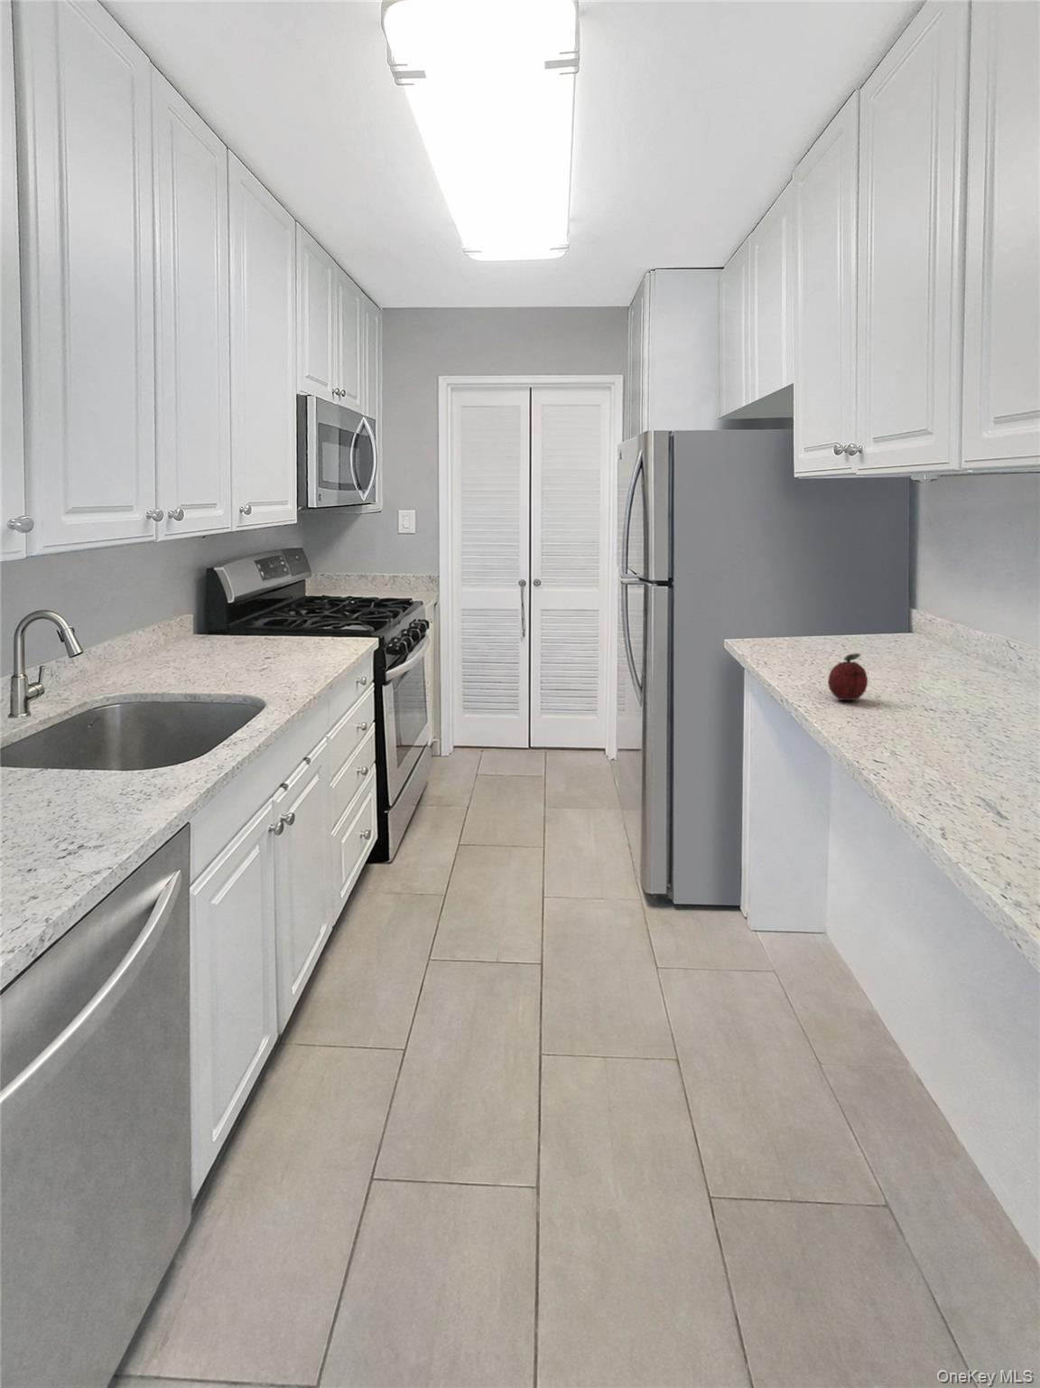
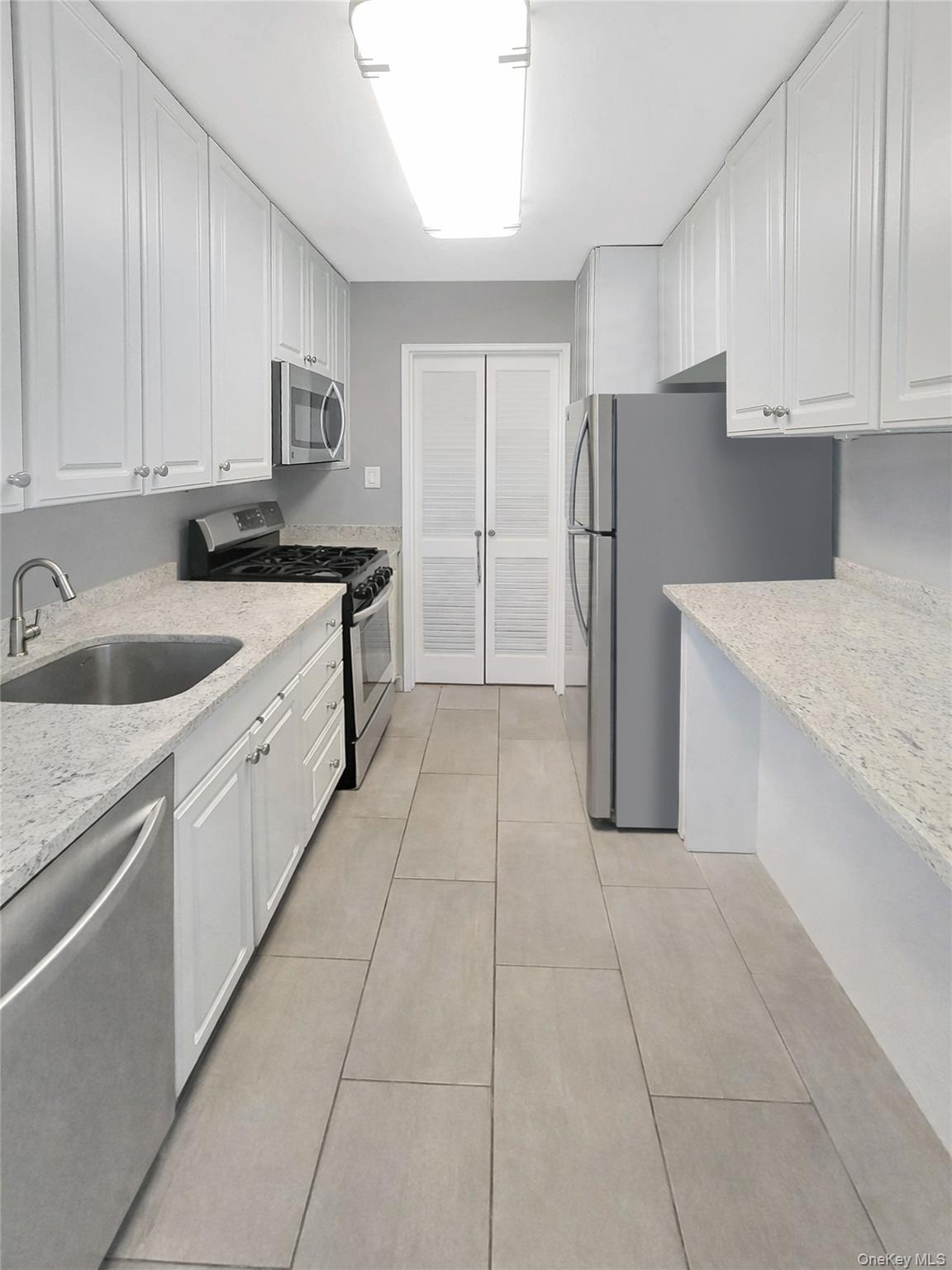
- fruit (849, 677)
